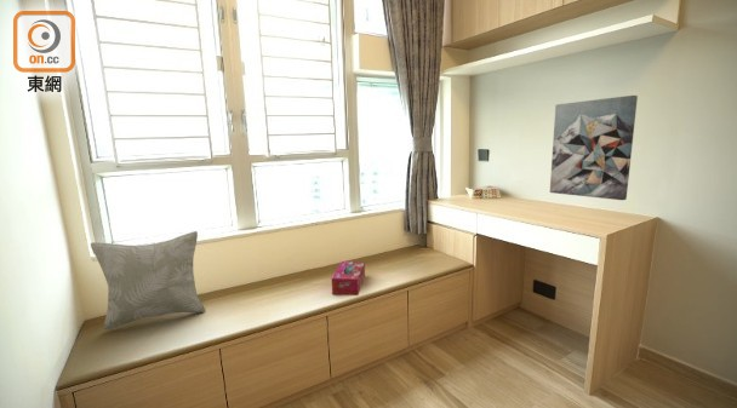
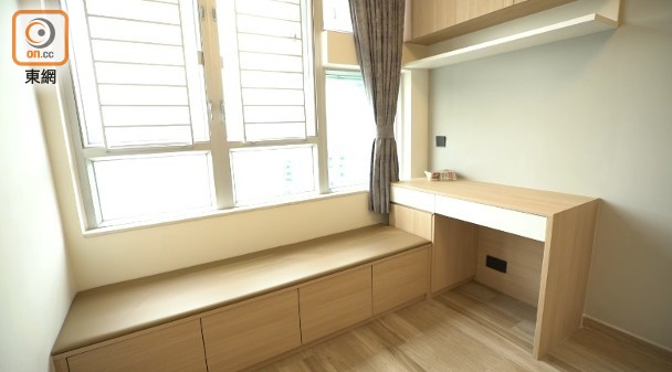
- tissue box (349, 276)
- decorative pillow (152, 280)
- wall art (588, 149)
